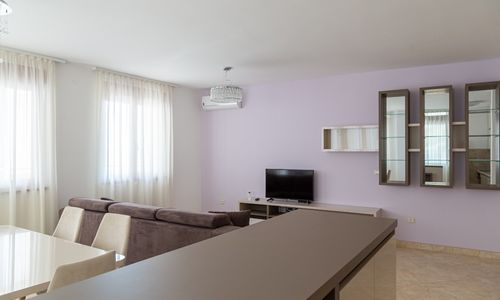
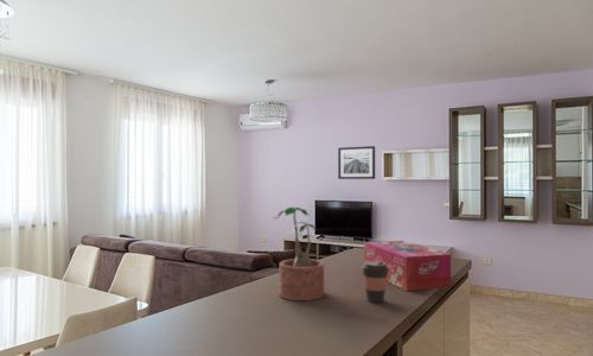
+ tissue box (403, 262)
+ coffee cup (375, 281)
+ potted plant (296, 249)
+ wall art (356, 163)
